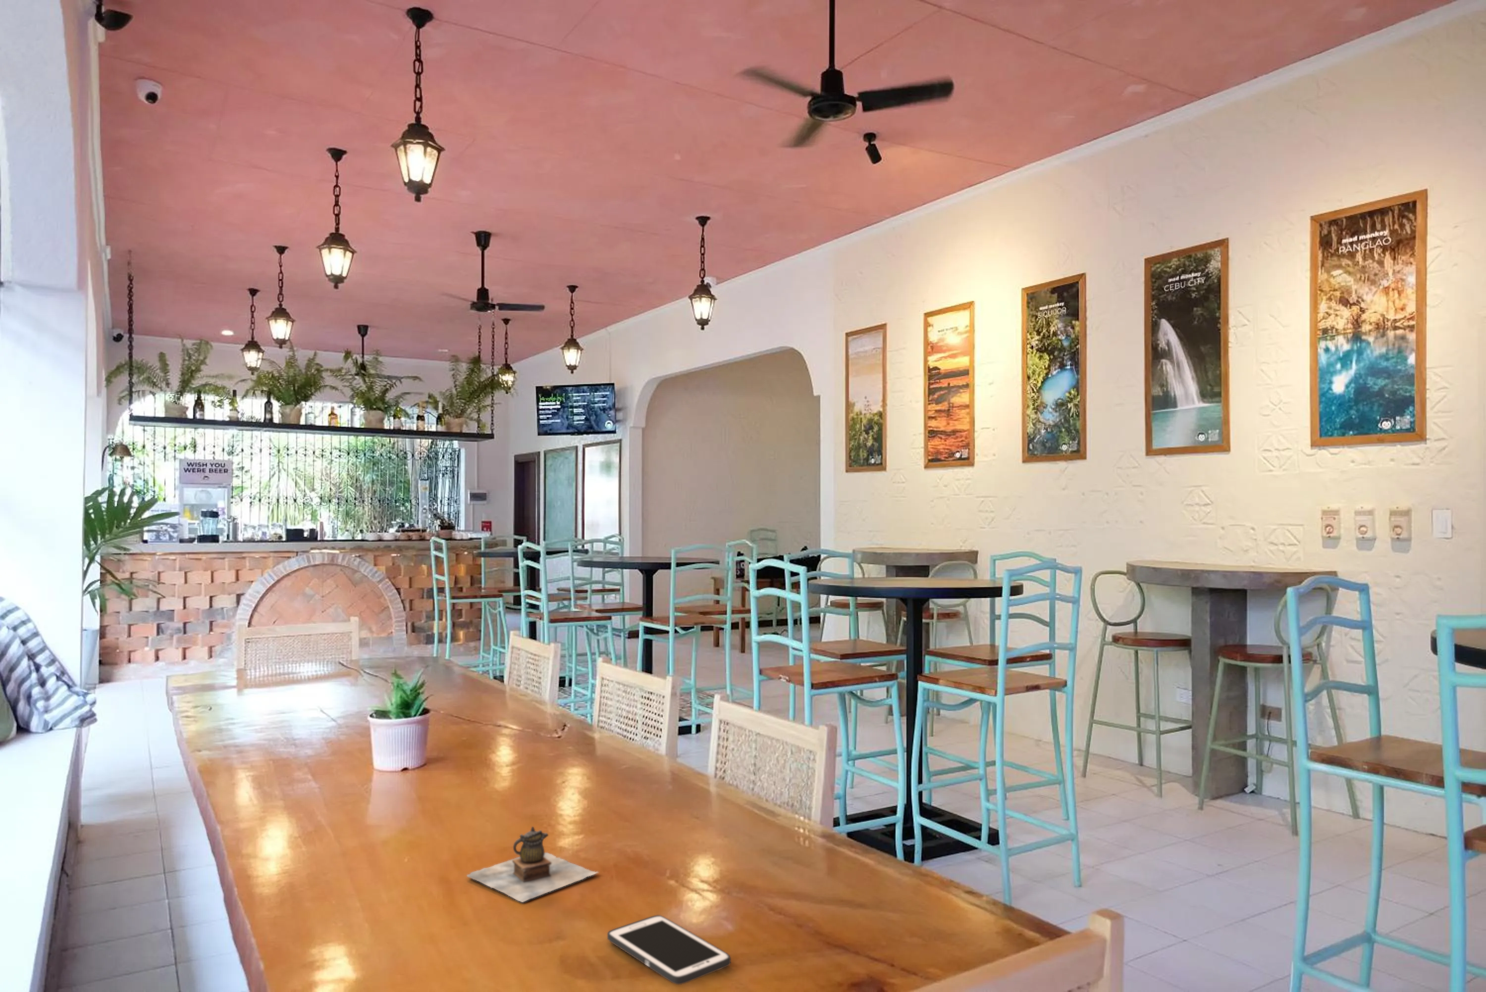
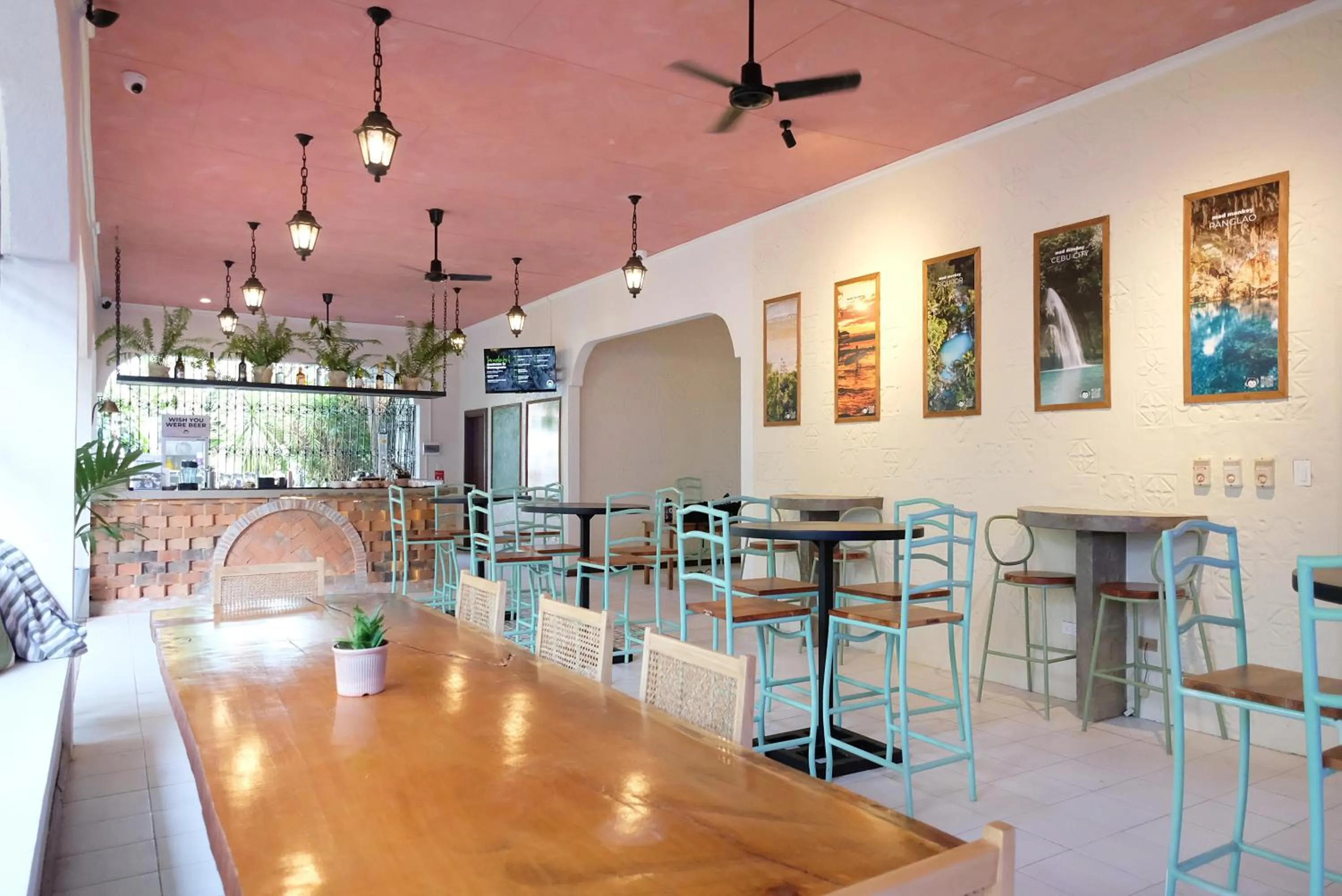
- teapot (533, 851)
- cell phone (668, 948)
